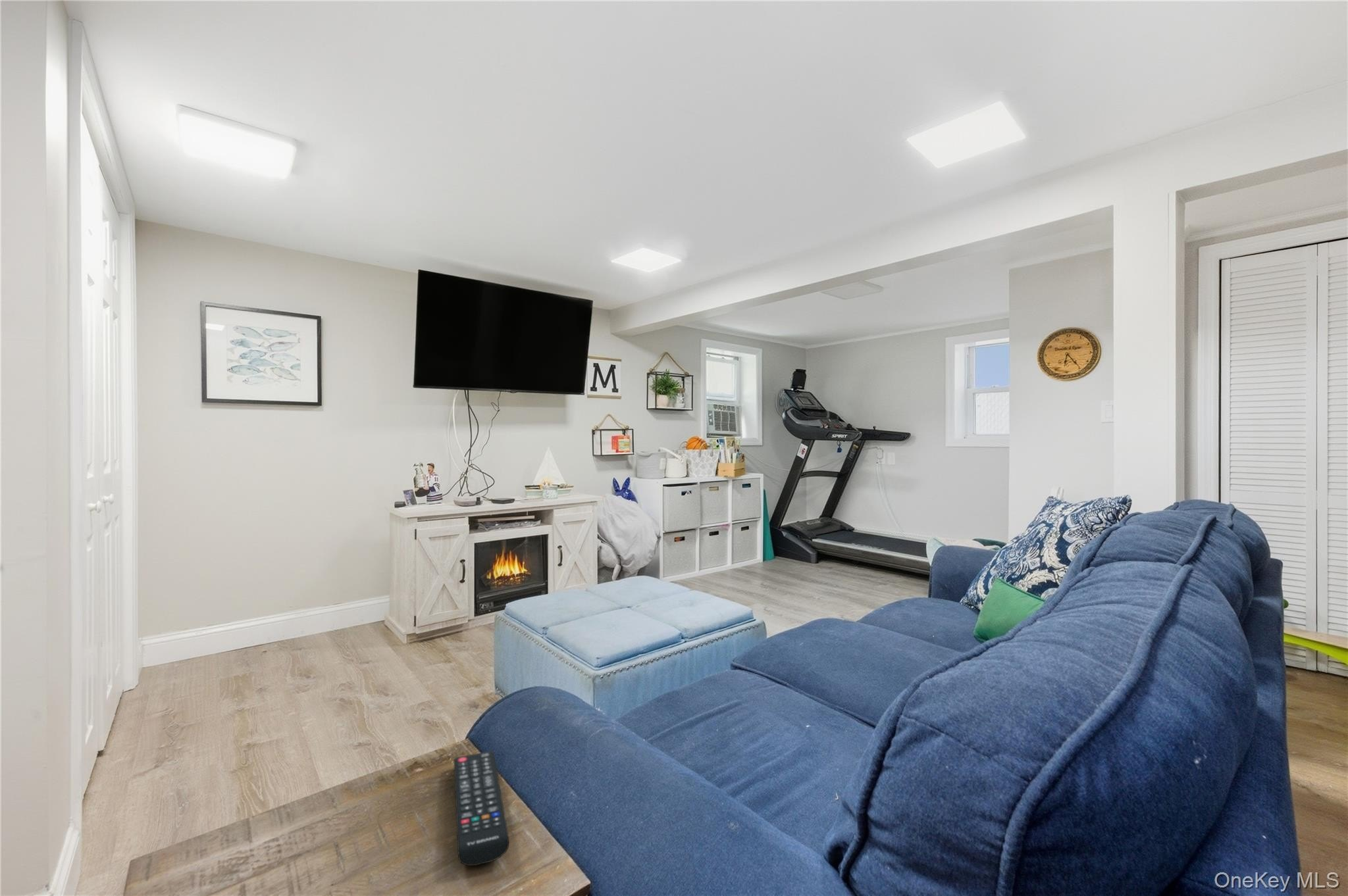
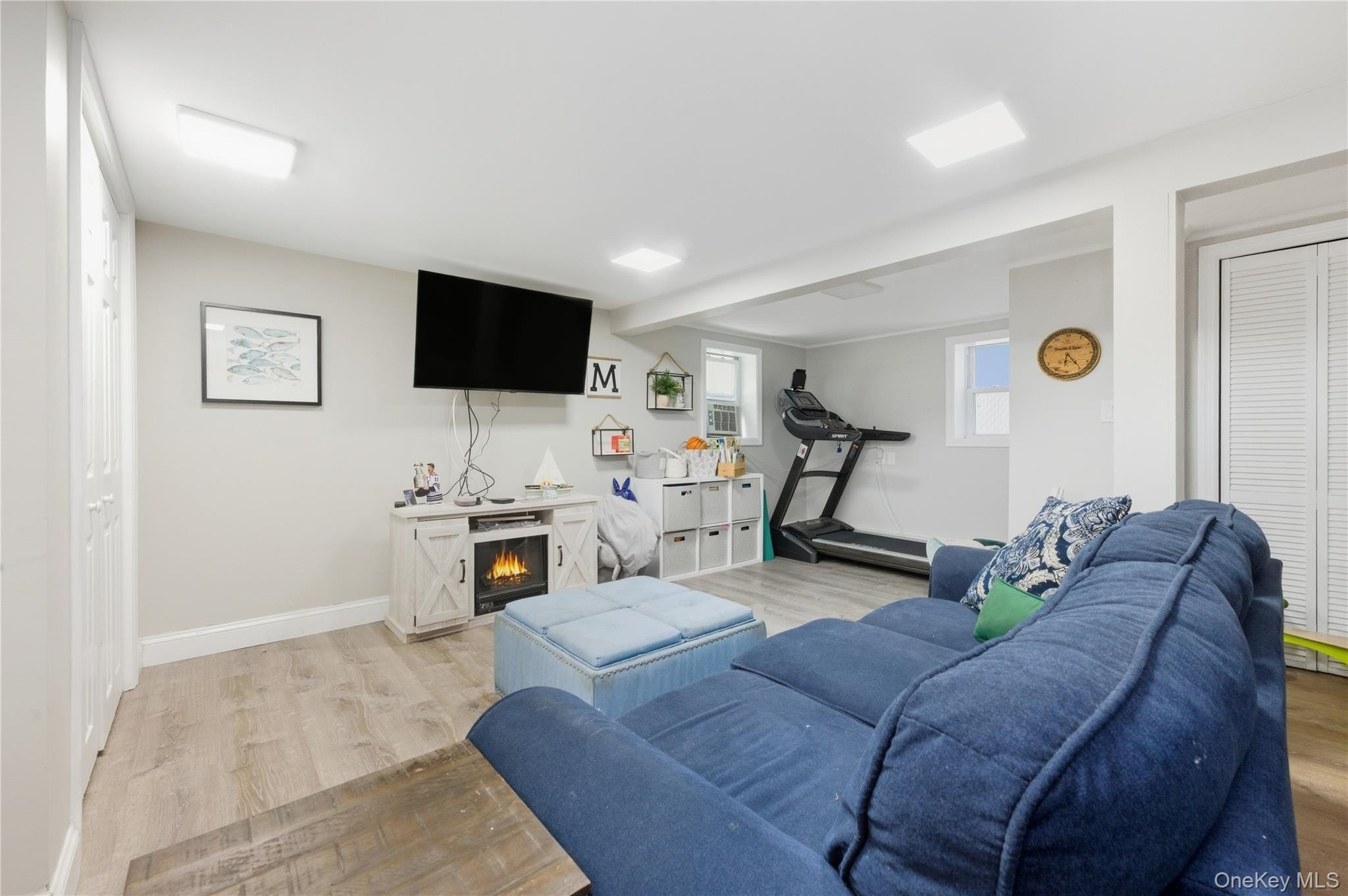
- remote control (478, 799)
